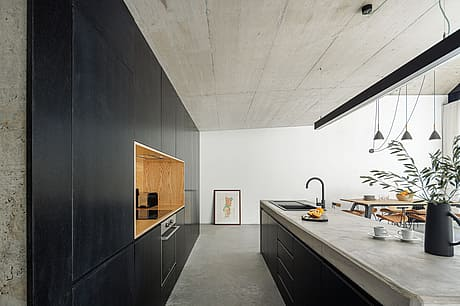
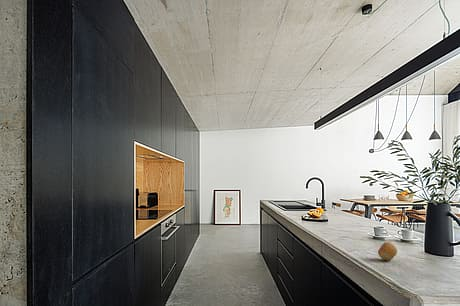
+ fruit (387, 251)
